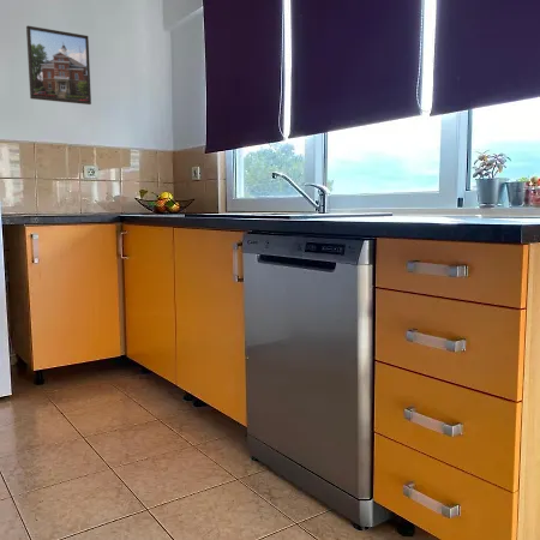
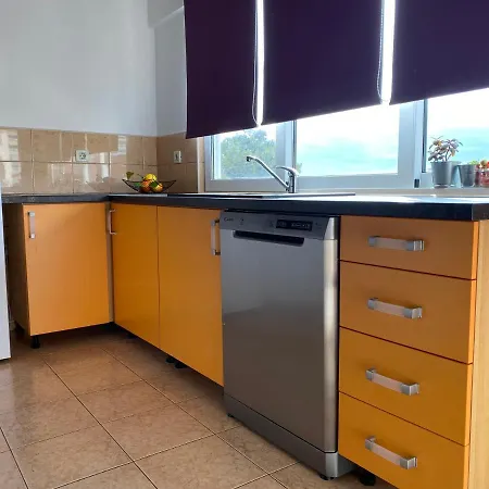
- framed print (59, 66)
